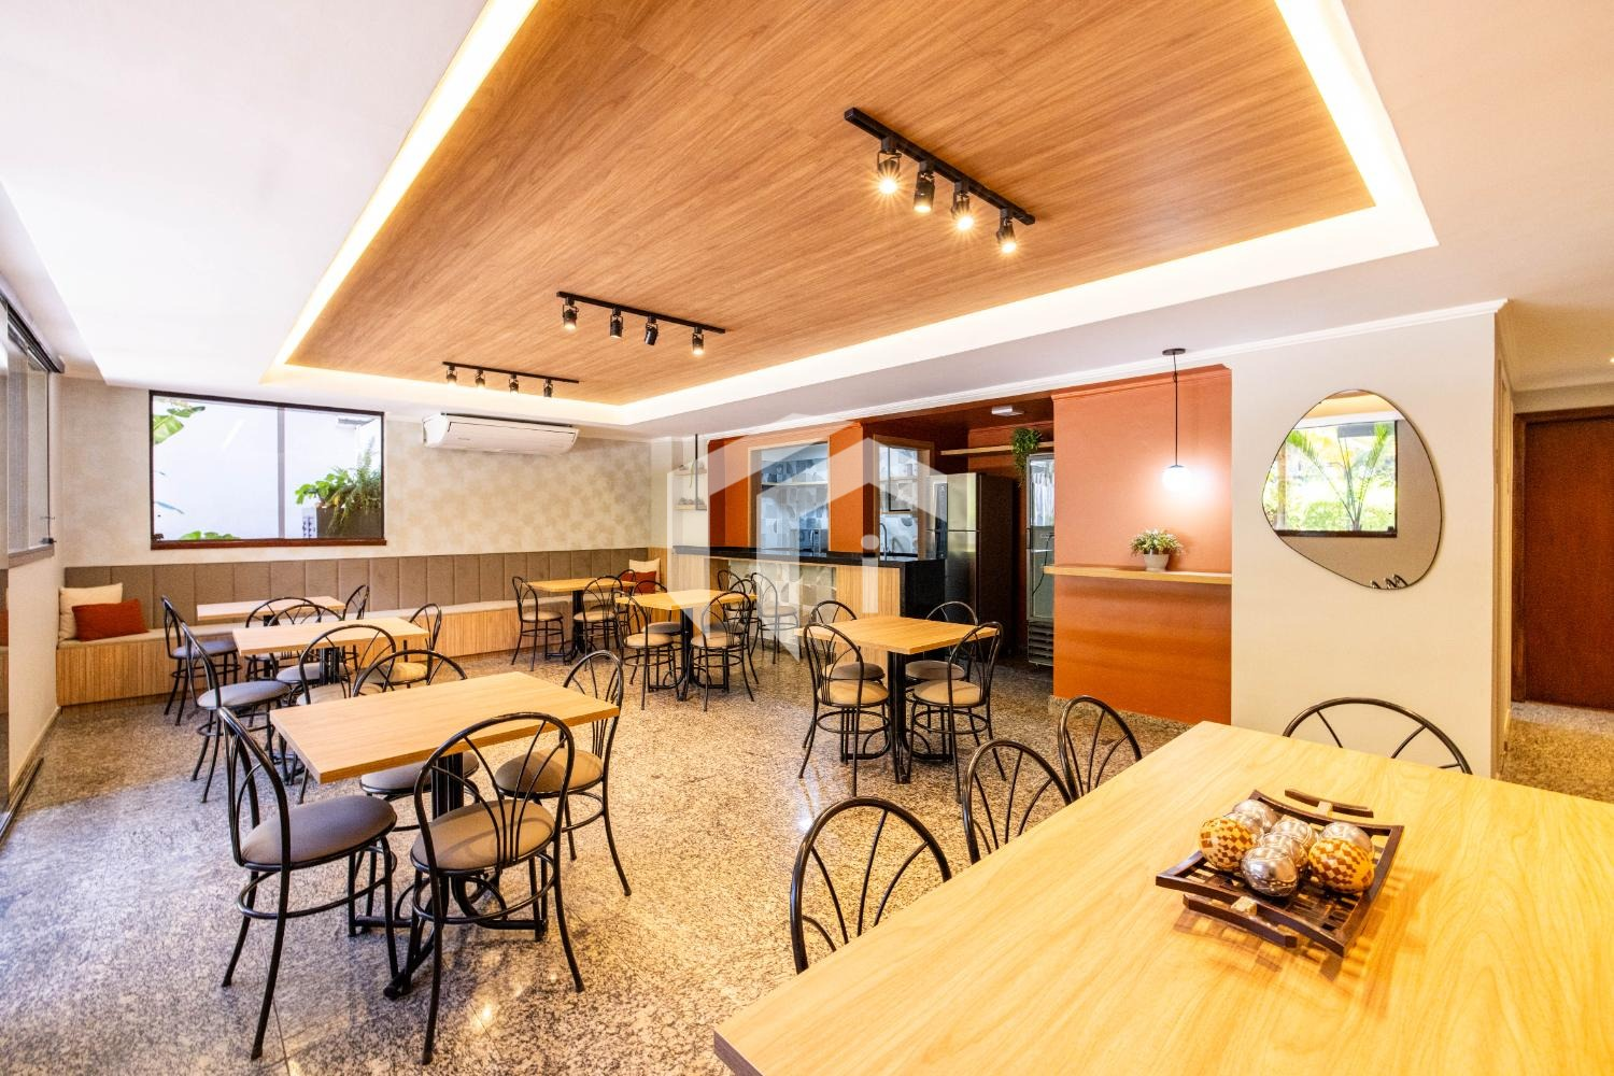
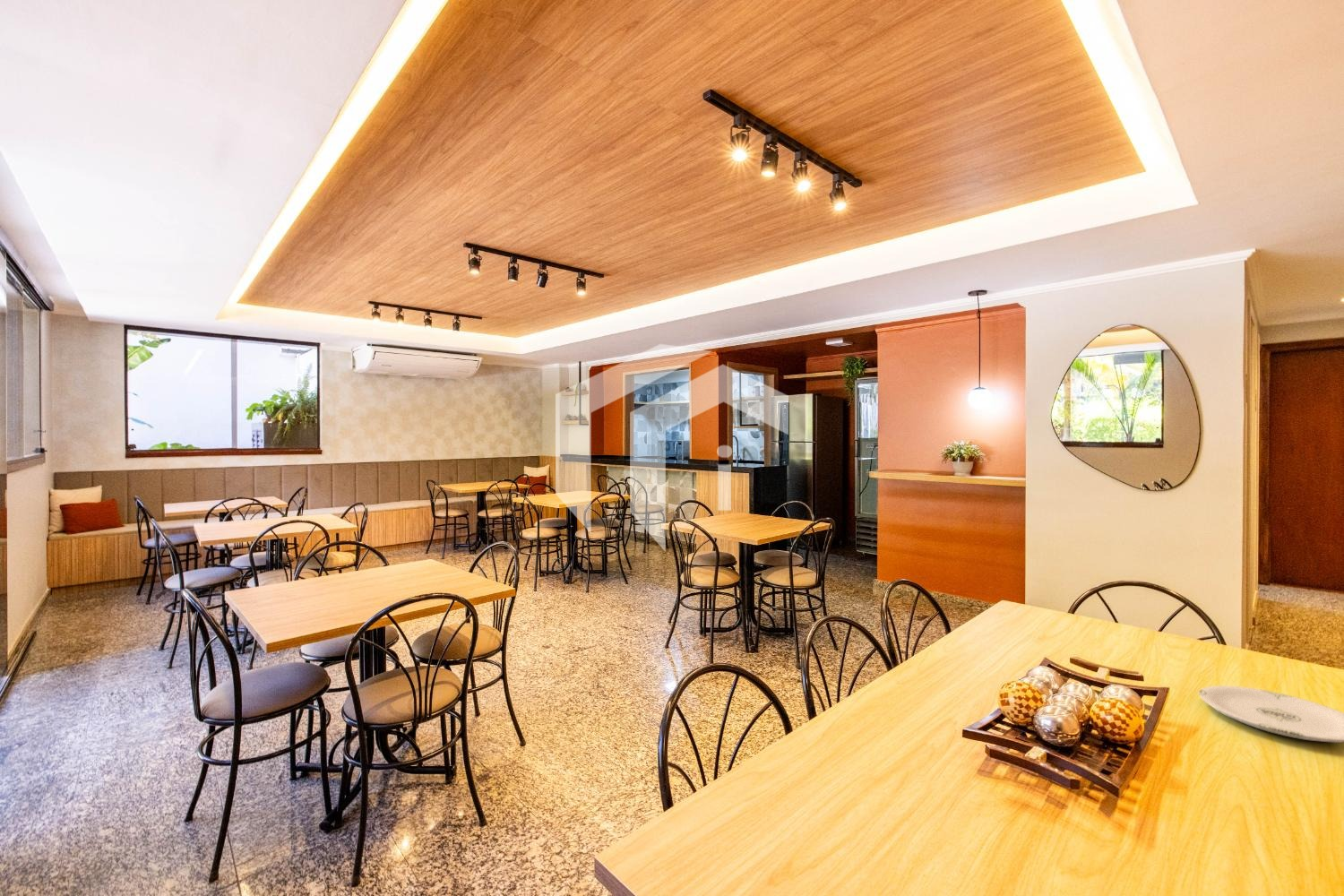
+ plate (1278, 714)
